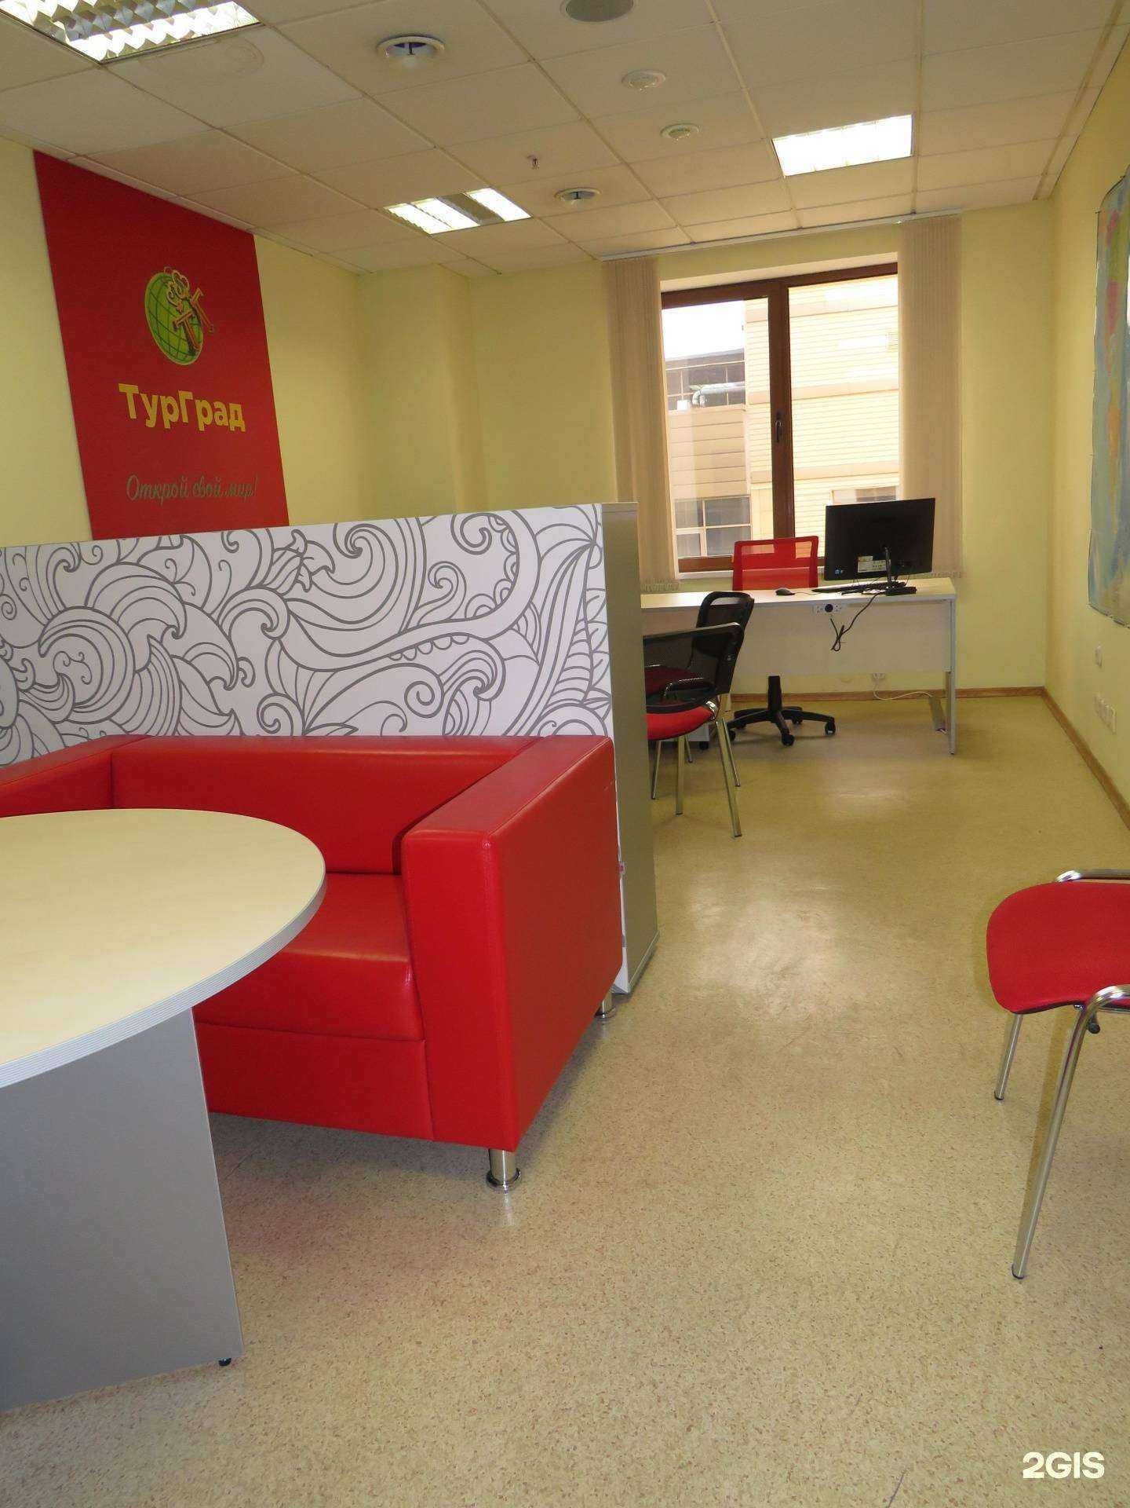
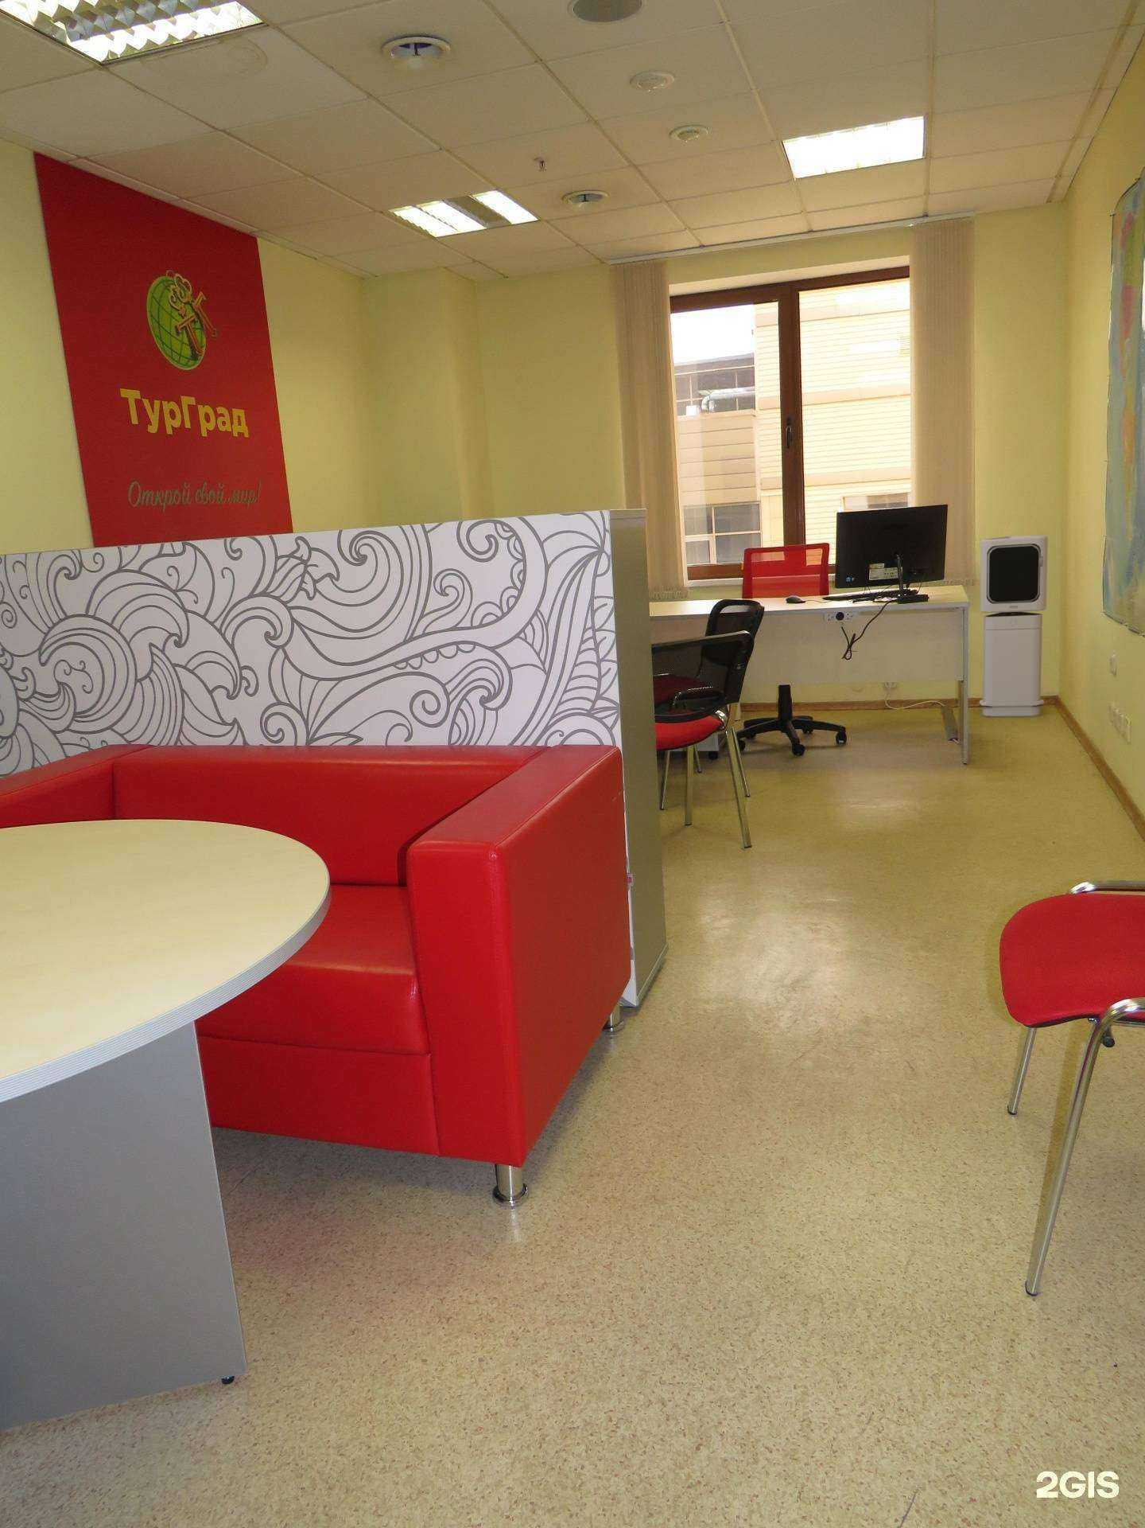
+ air purifier (1010, 626)
